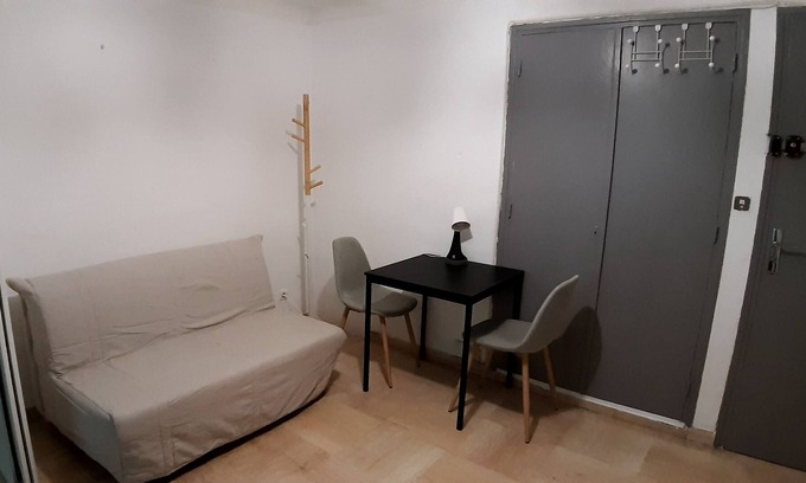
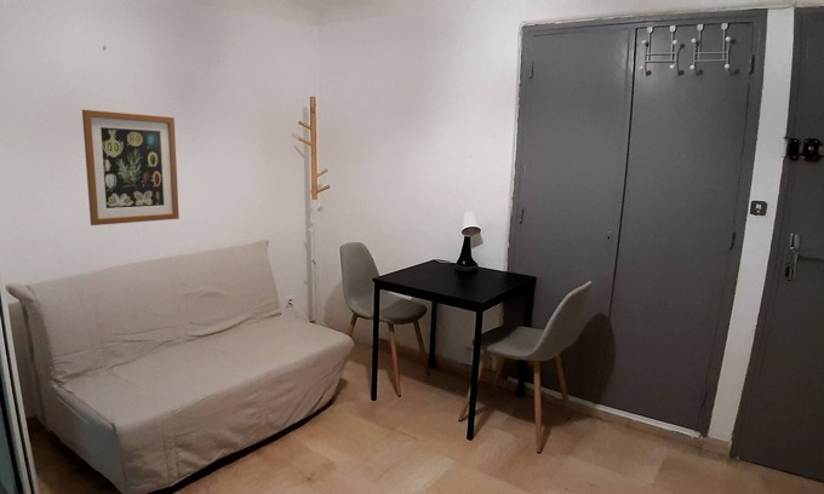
+ wall art (133, 168)
